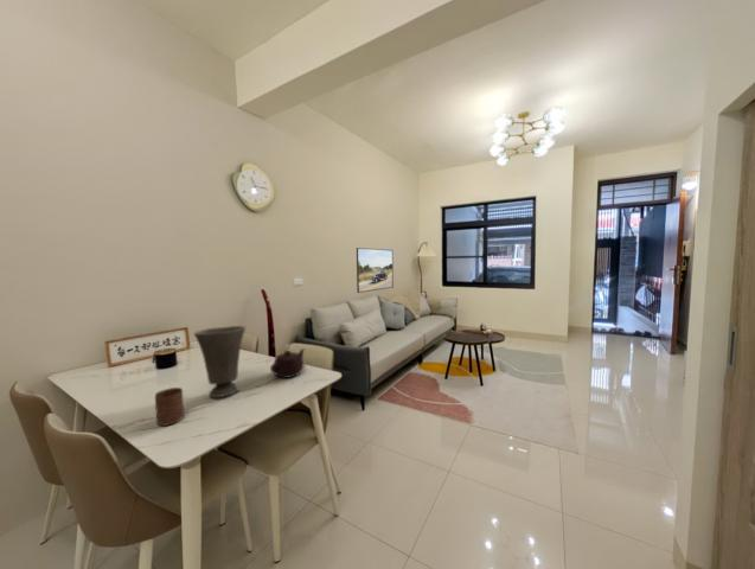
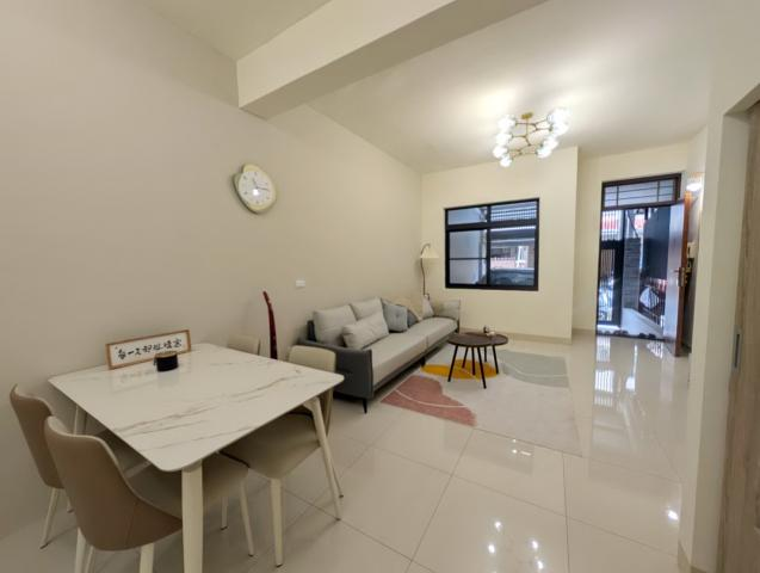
- vase (222, 359)
- cup (166, 405)
- teapot (289, 362)
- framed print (376, 269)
